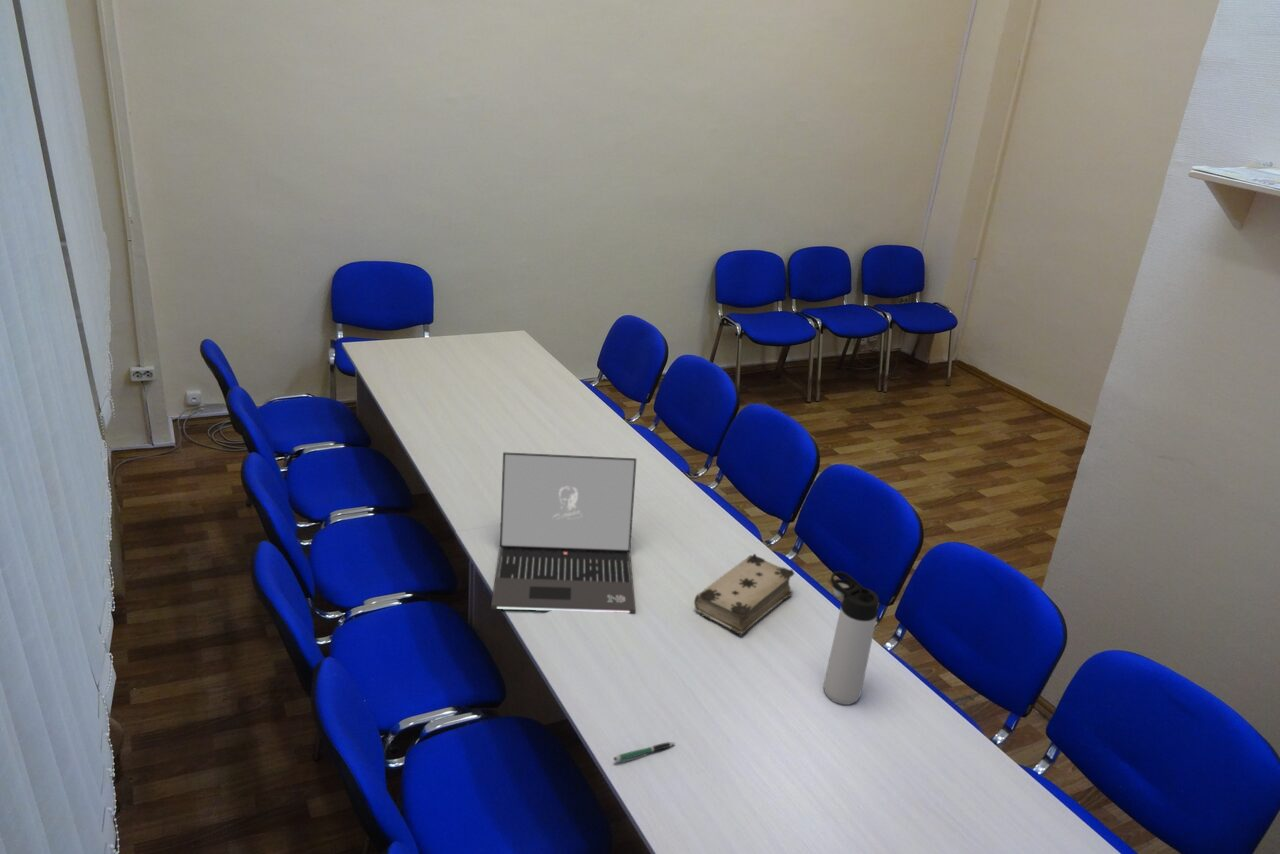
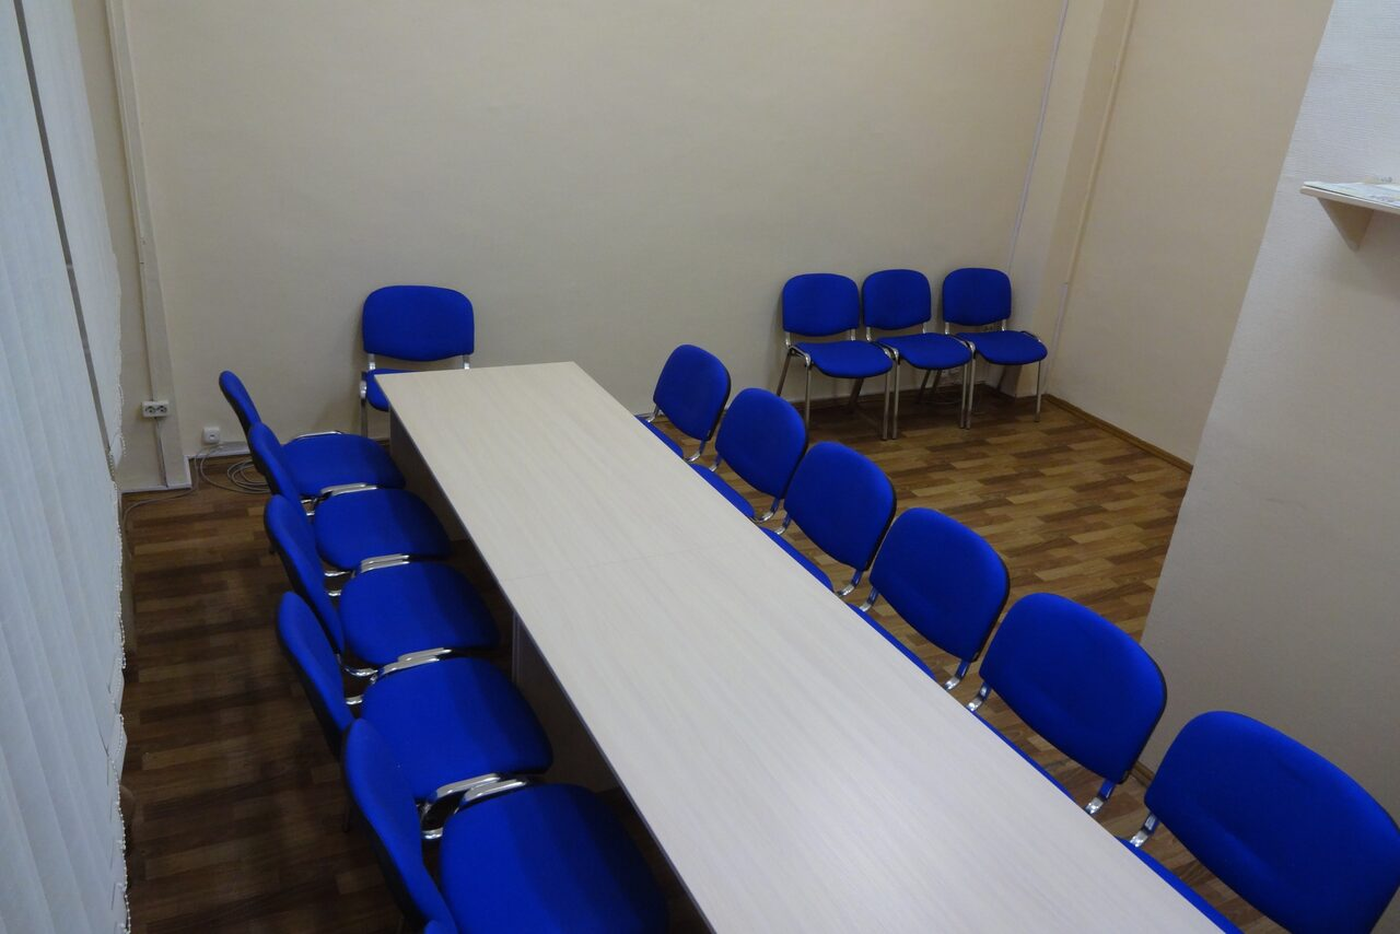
- laptop (567, 530)
- thermos bottle (844, 638)
- book (745, 591)
- pen (645, 750)
